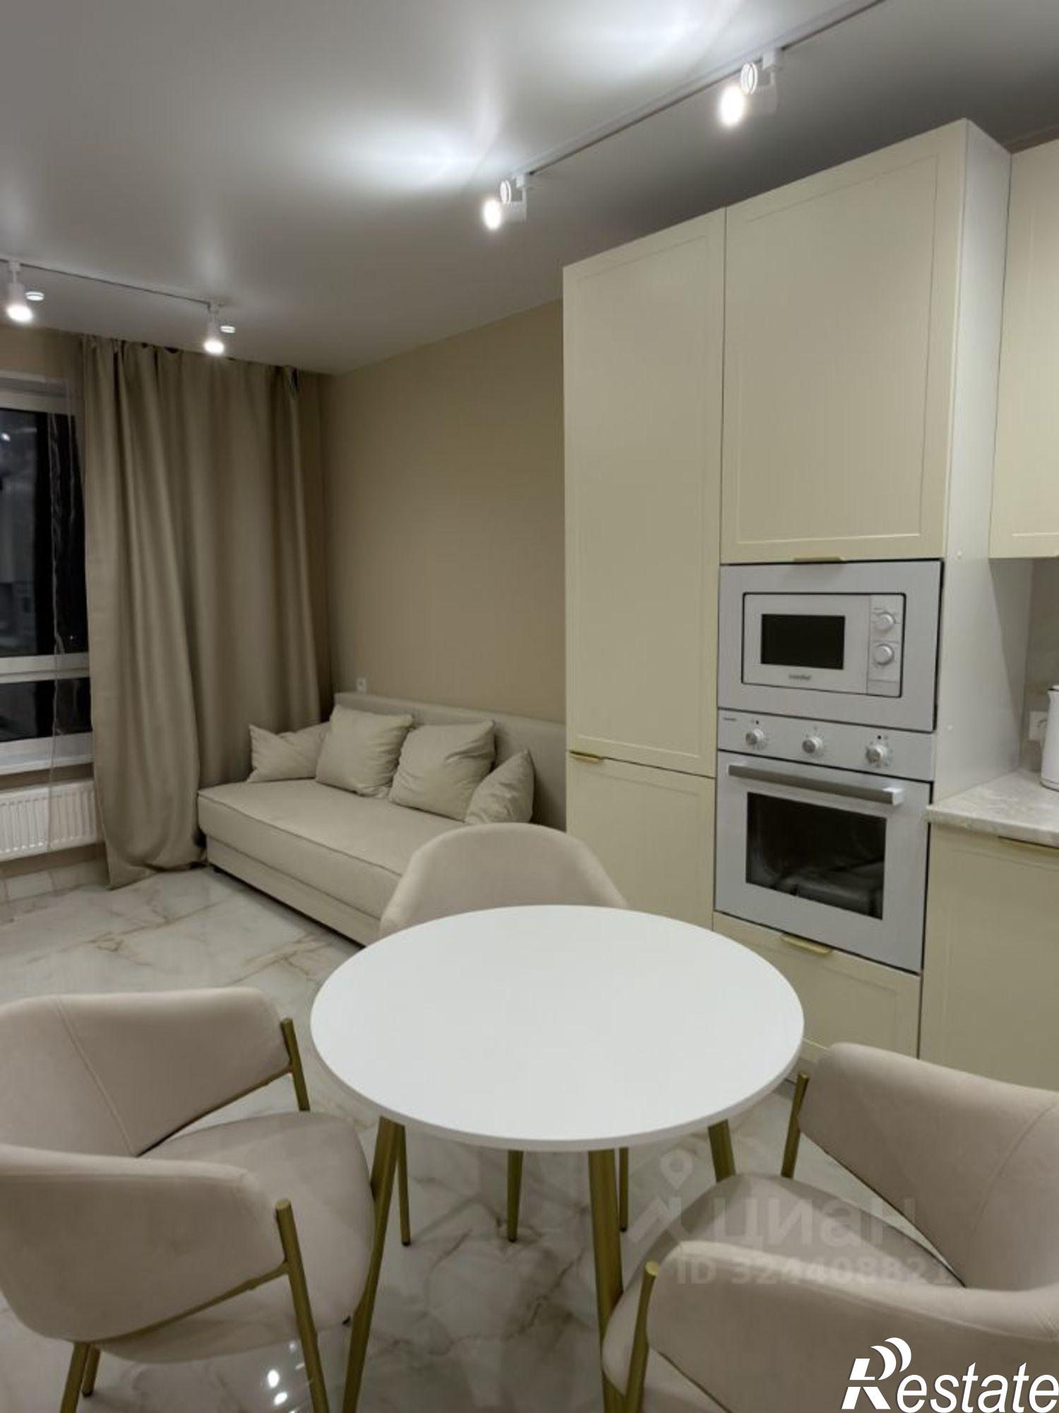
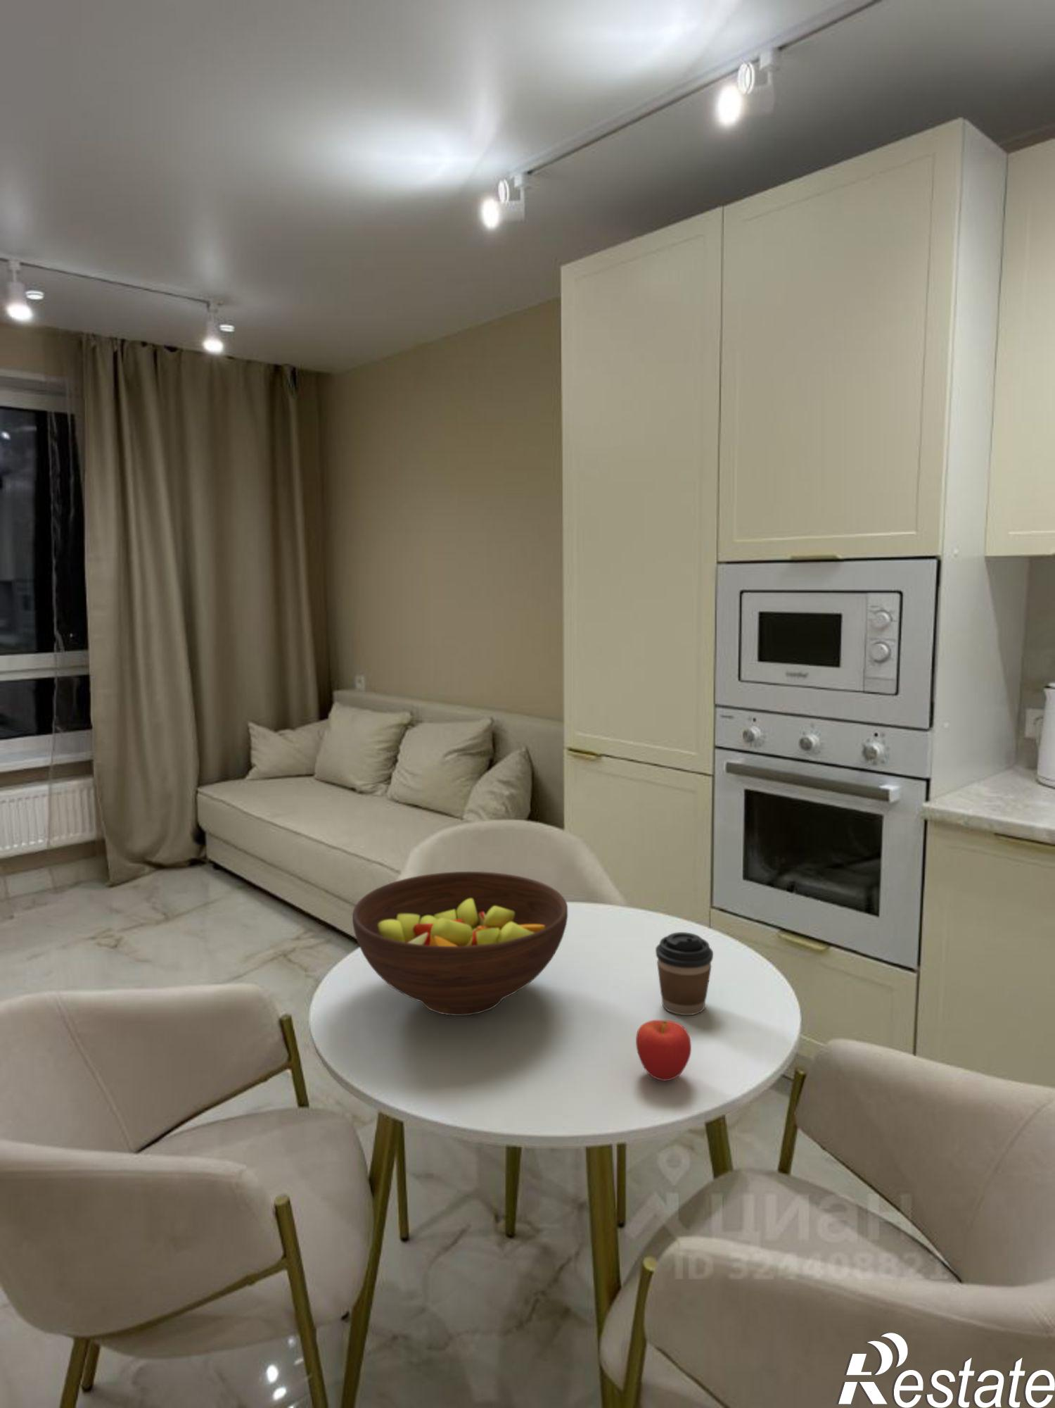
+ coffee cup (684, 969)
+ fruit bowl (461, 952)
+ apple (663, 1049)
